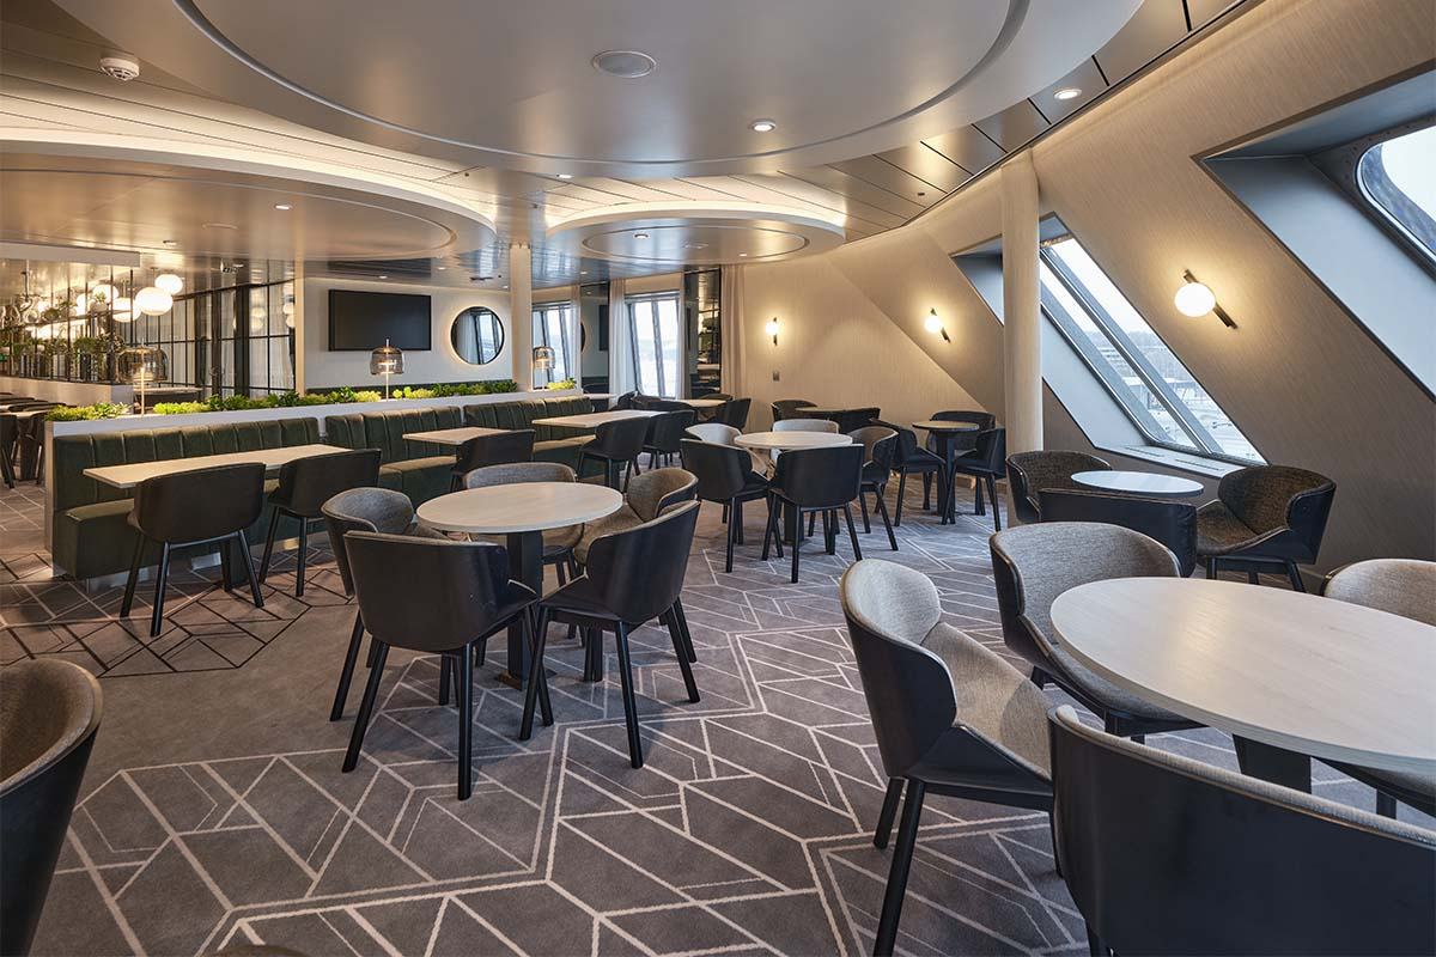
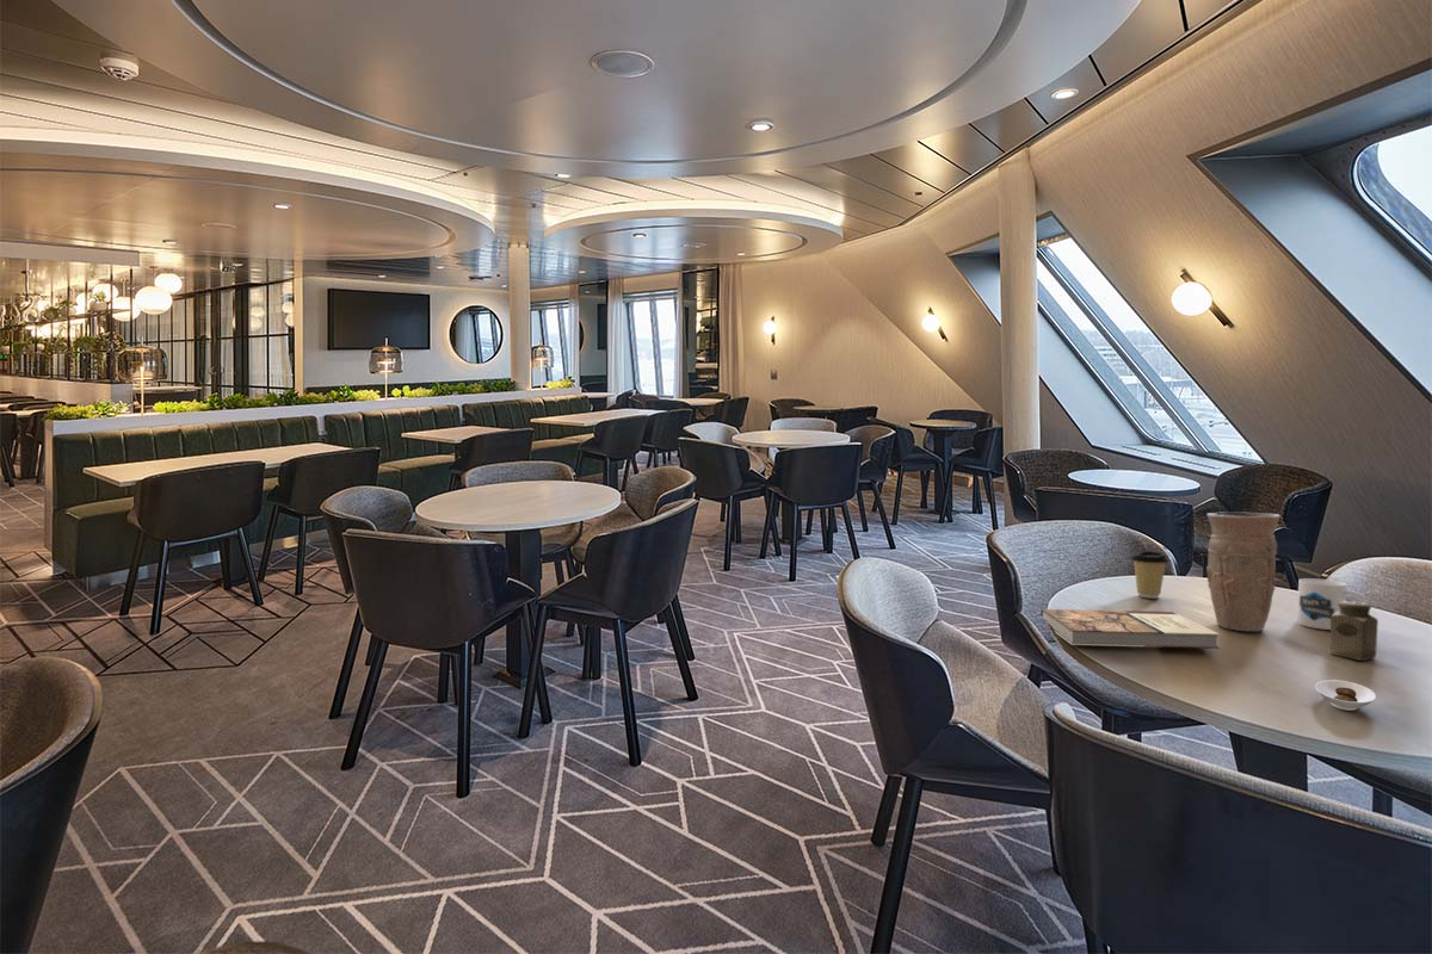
+ salt shaker (1353, 628)
+ mug (1328, 605)
+ saucer (1344, 695)
+ vase (1241, 570)
+ book (1123, 626)
+ coffee cup (1149, 574)
